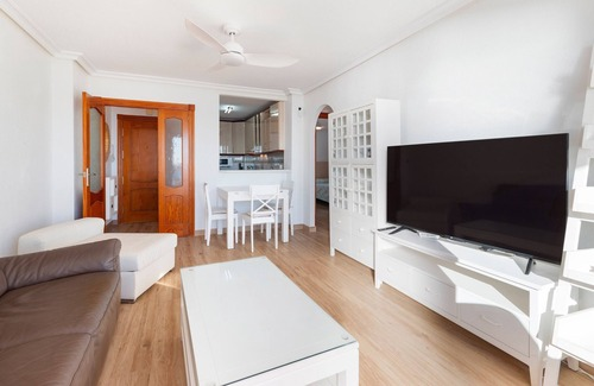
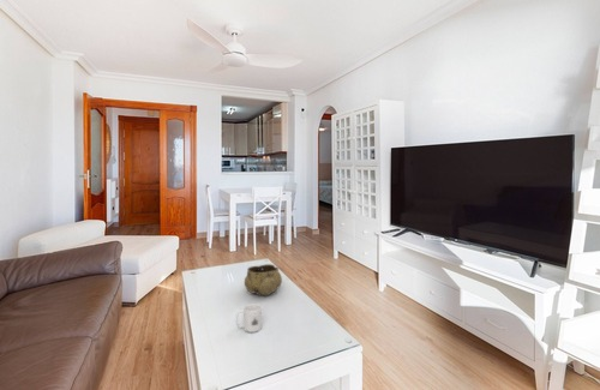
+ mug (248, 318)
+ decorative bowl (263, 280)
